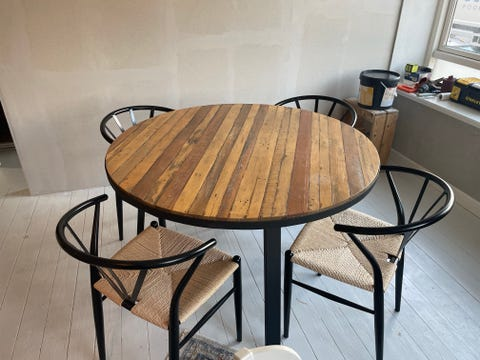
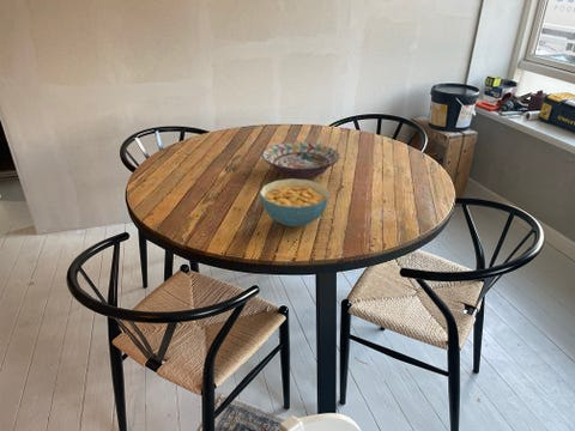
+ decorative bowl (299, 163)
+ cereal bowl (293, 207)
